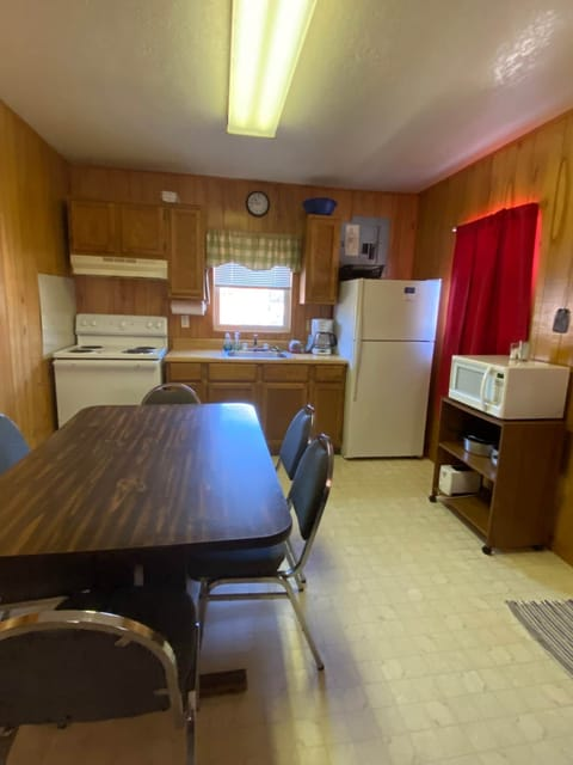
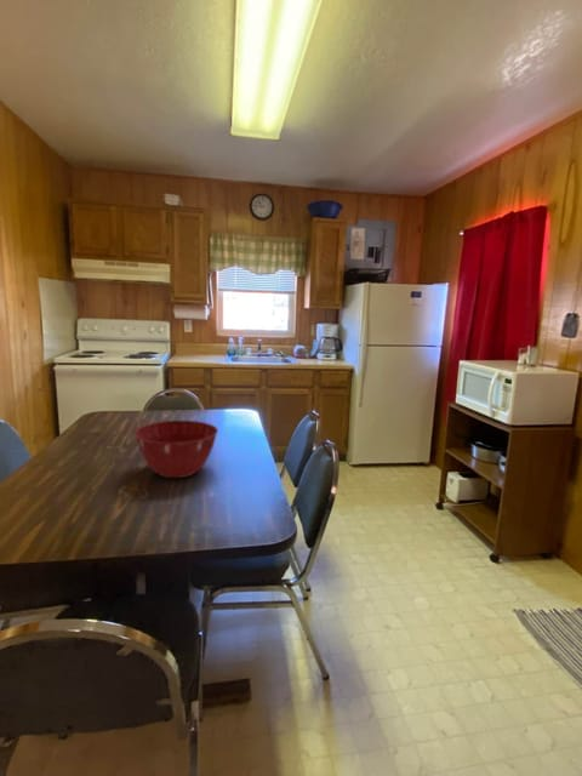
+ mixing bowl (177, 450)
